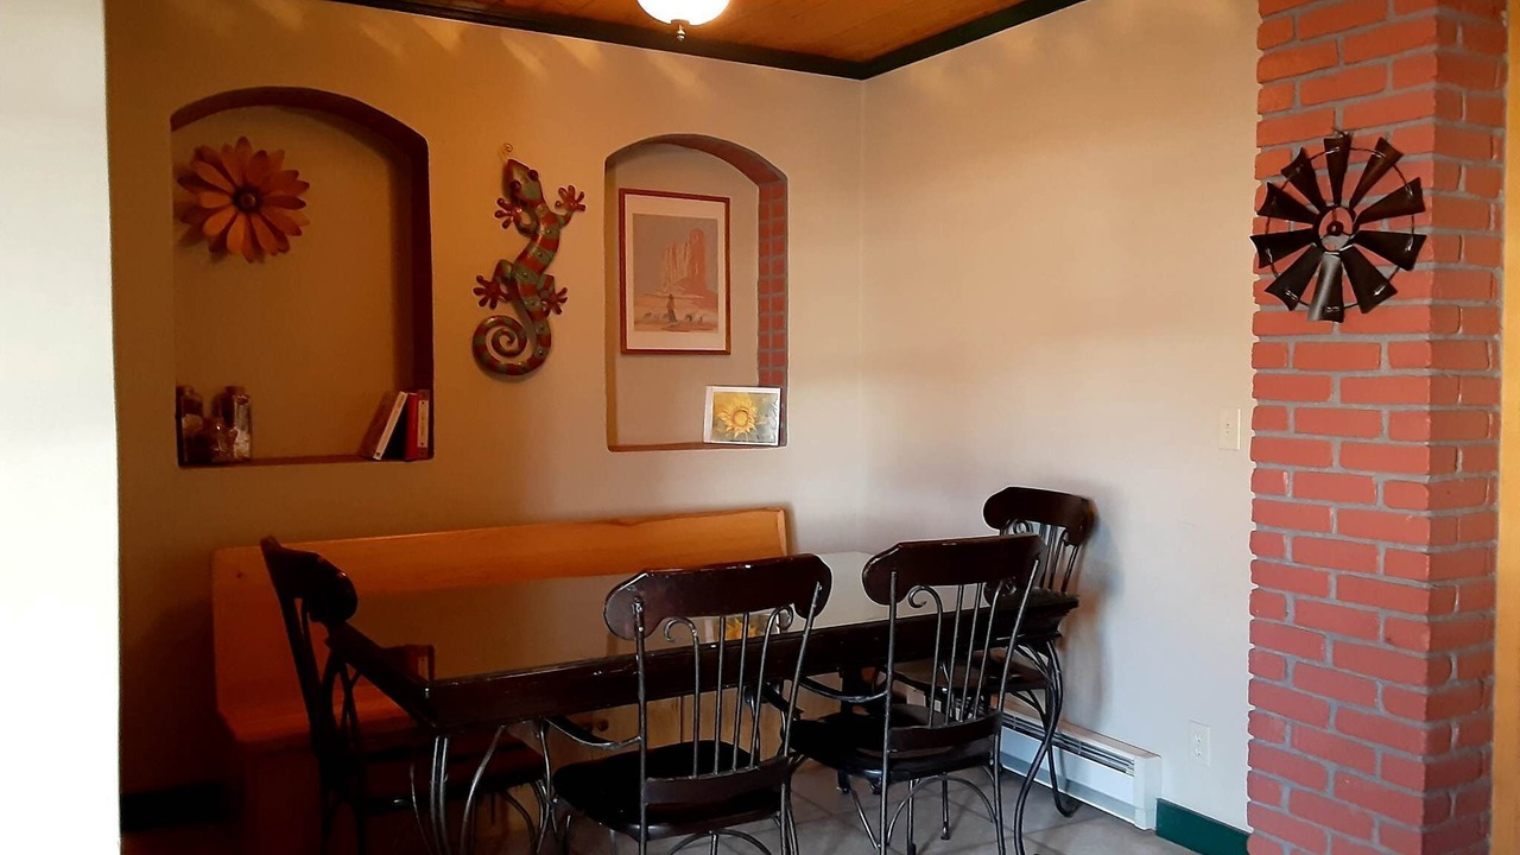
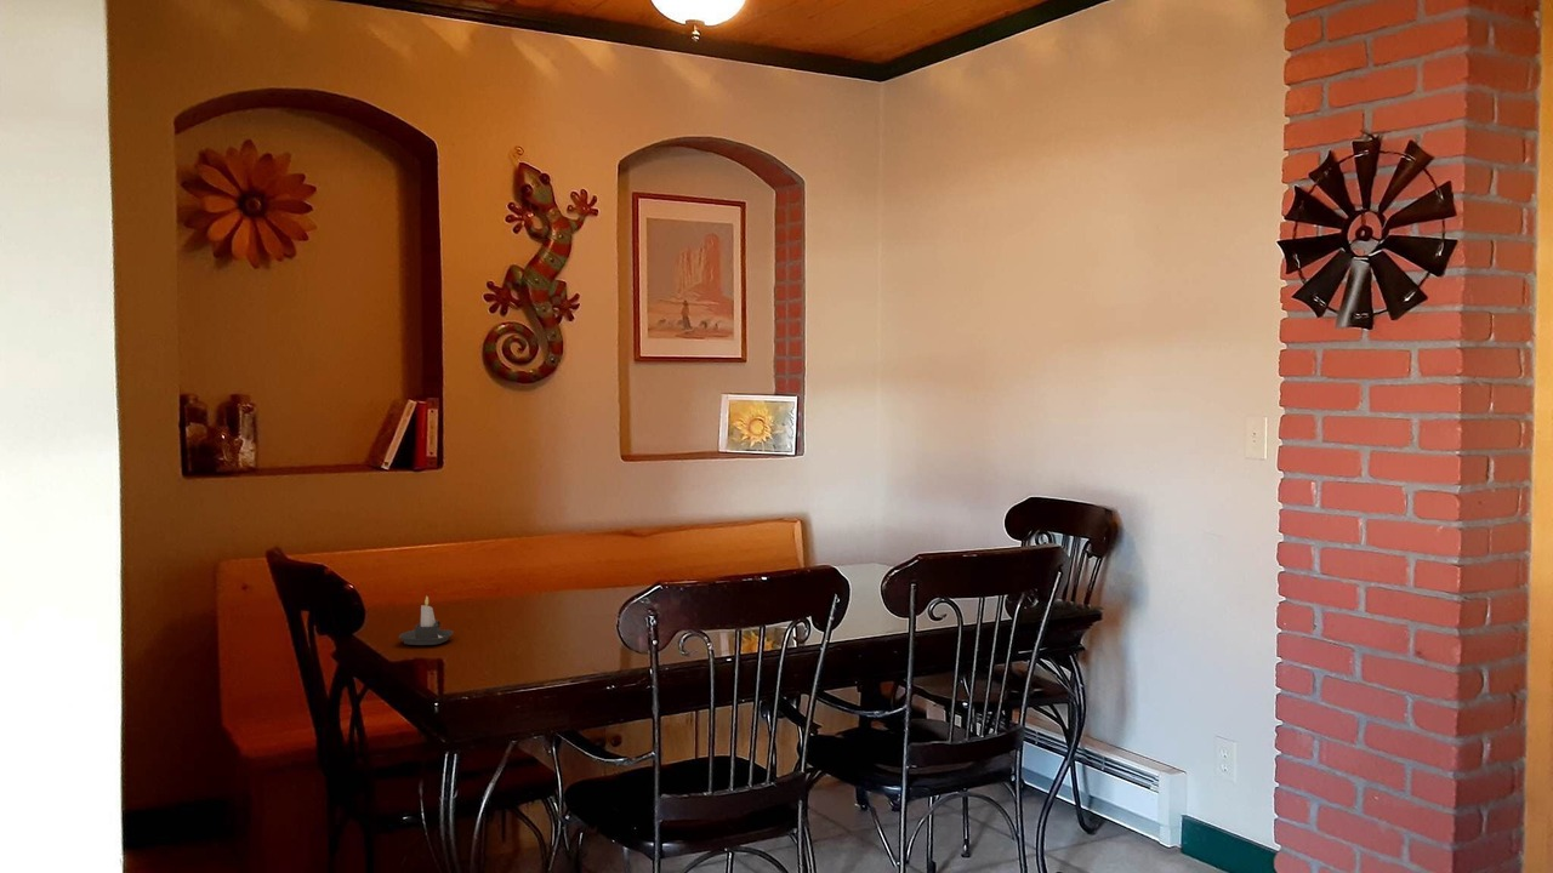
+ candle (427, 617)
